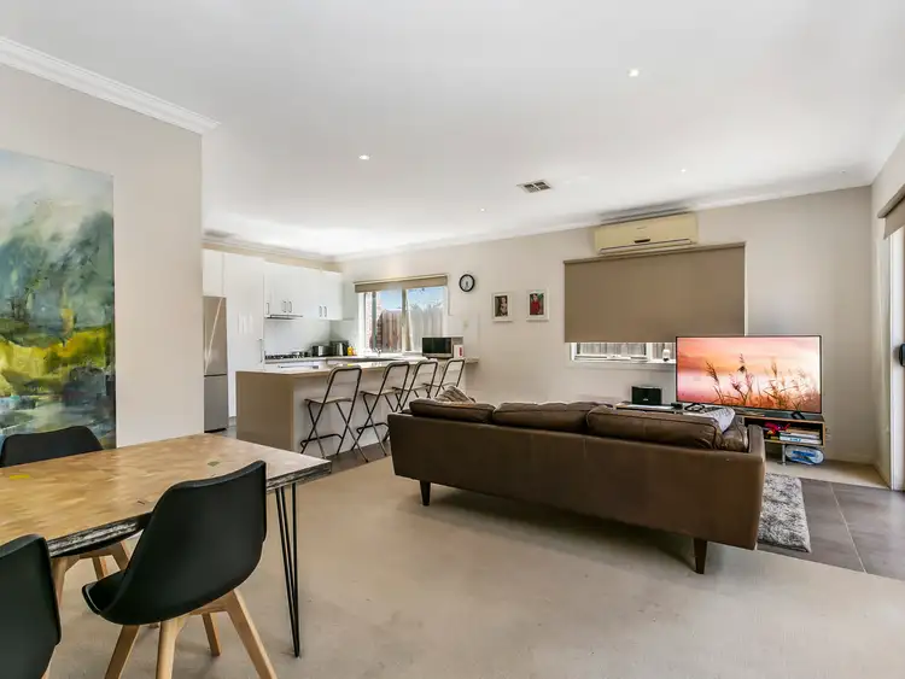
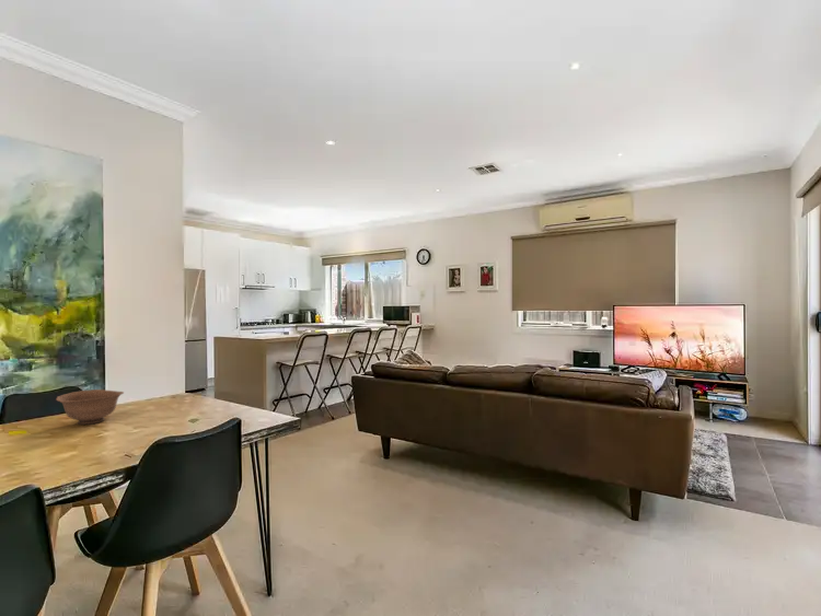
+ bowl (91, 407)
